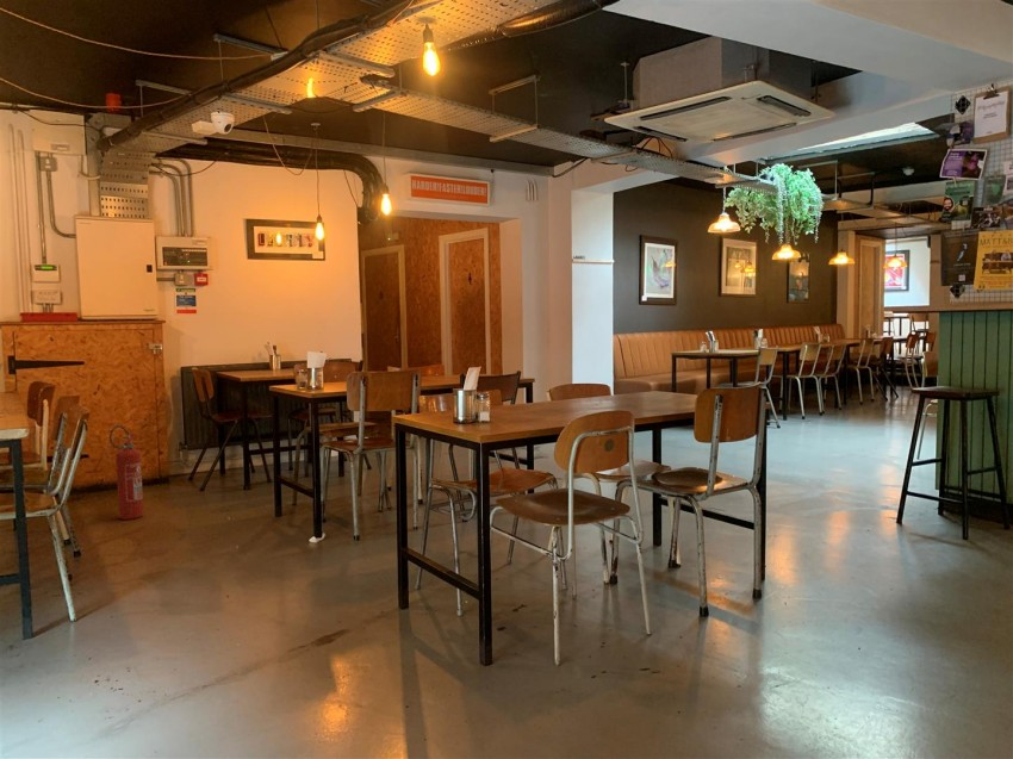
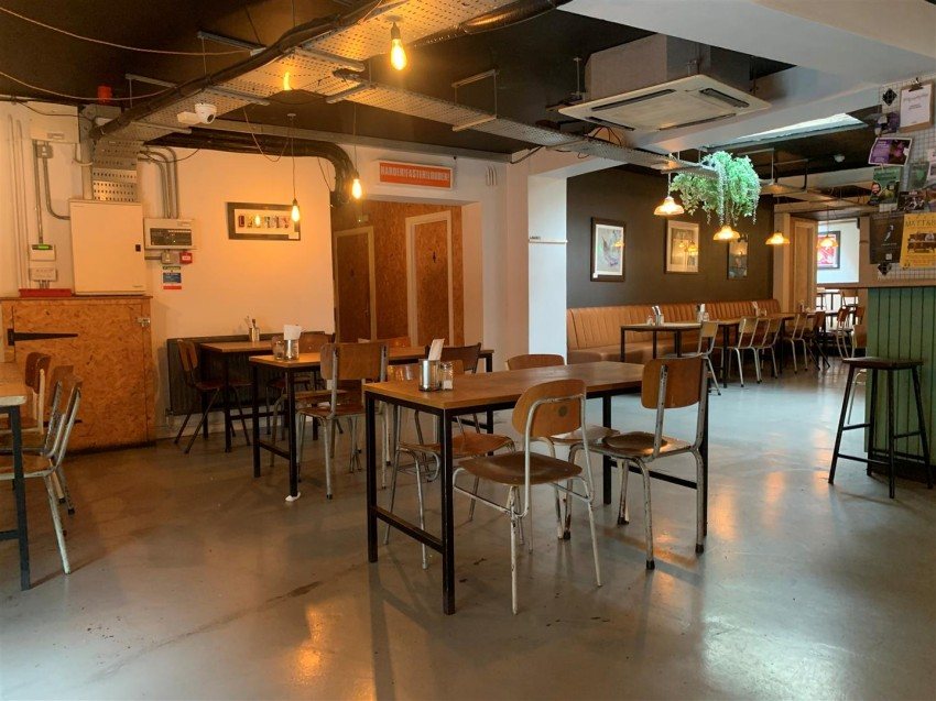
- fire extinguisher (125, 471)
